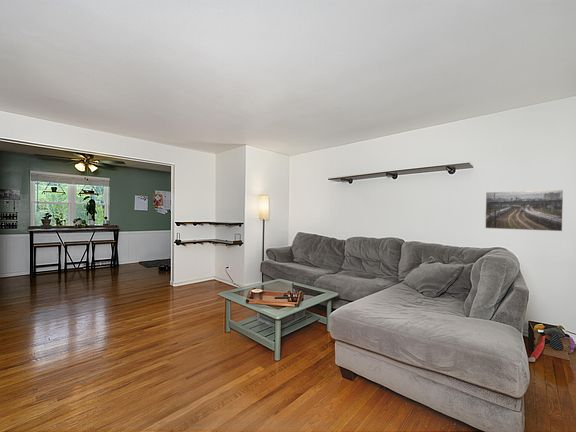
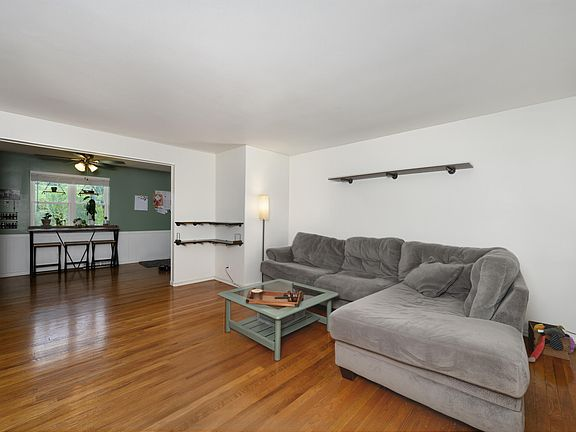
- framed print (521, 210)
